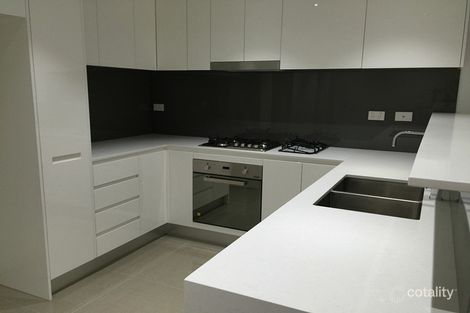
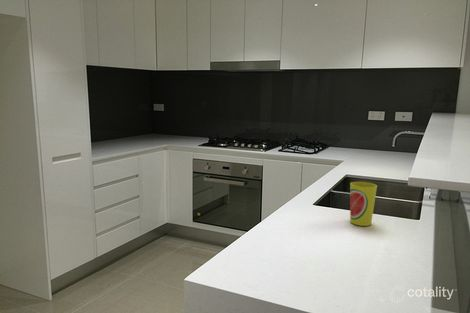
+ cup (362, 203)
